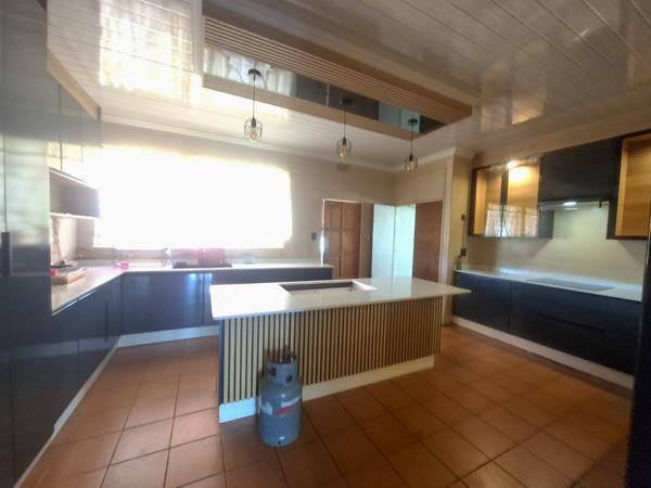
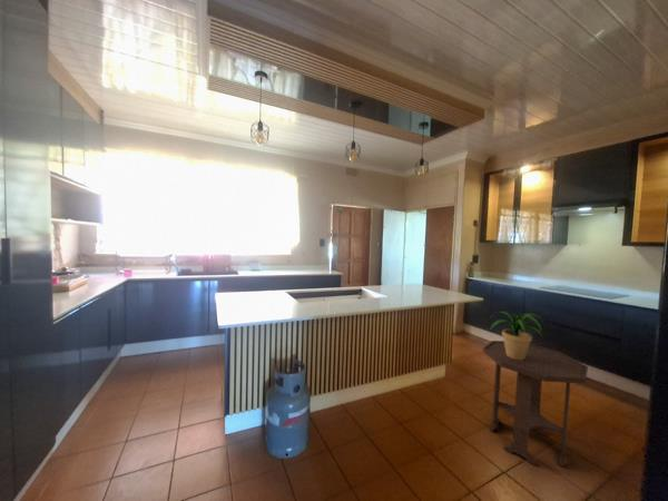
+ potted plant (517, 333)
+ side table (529, 399)
